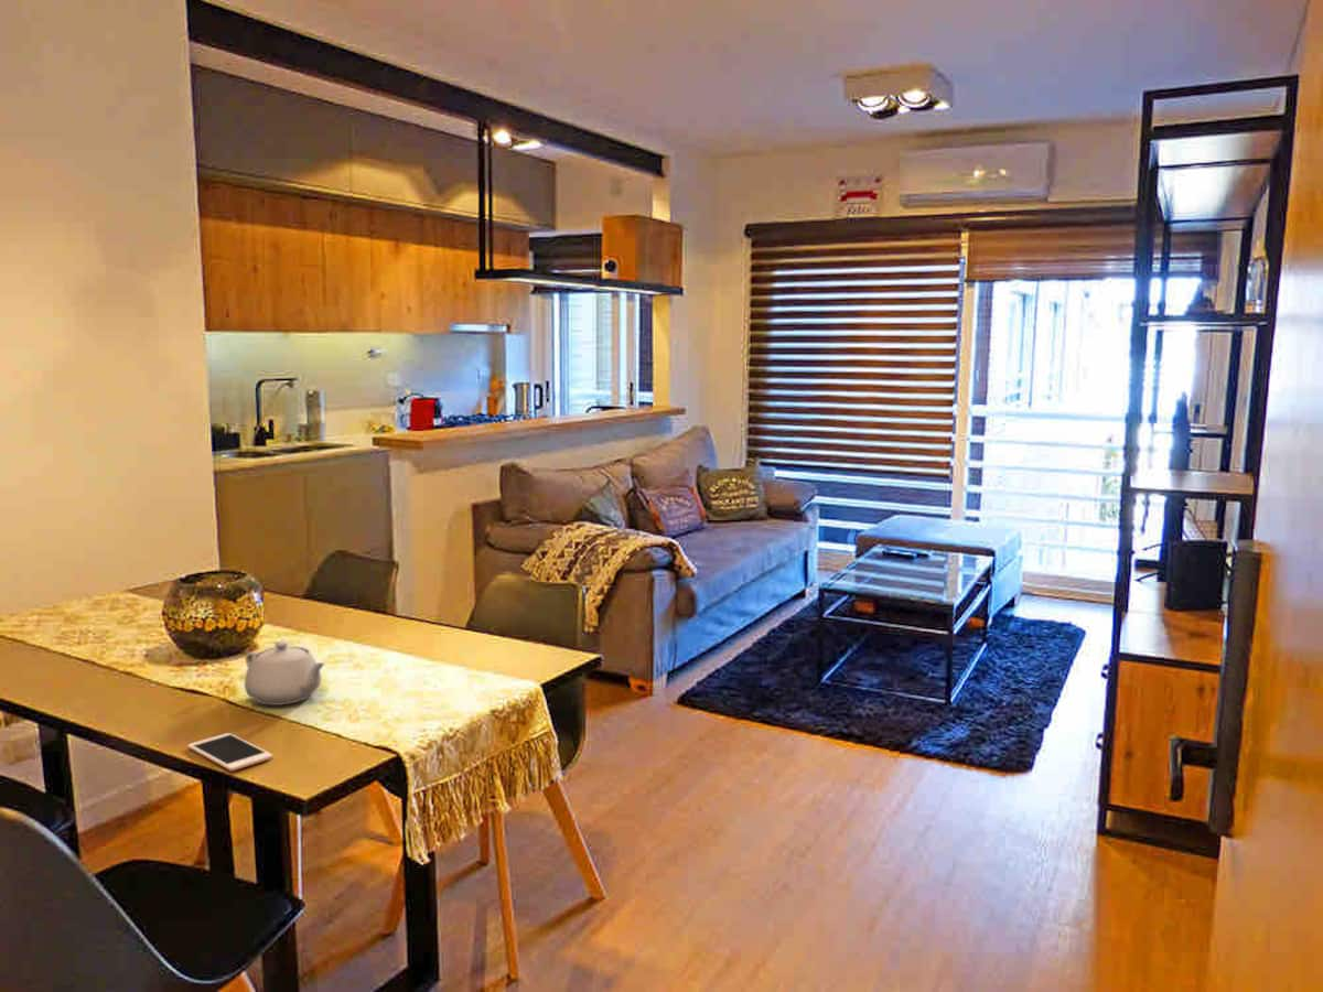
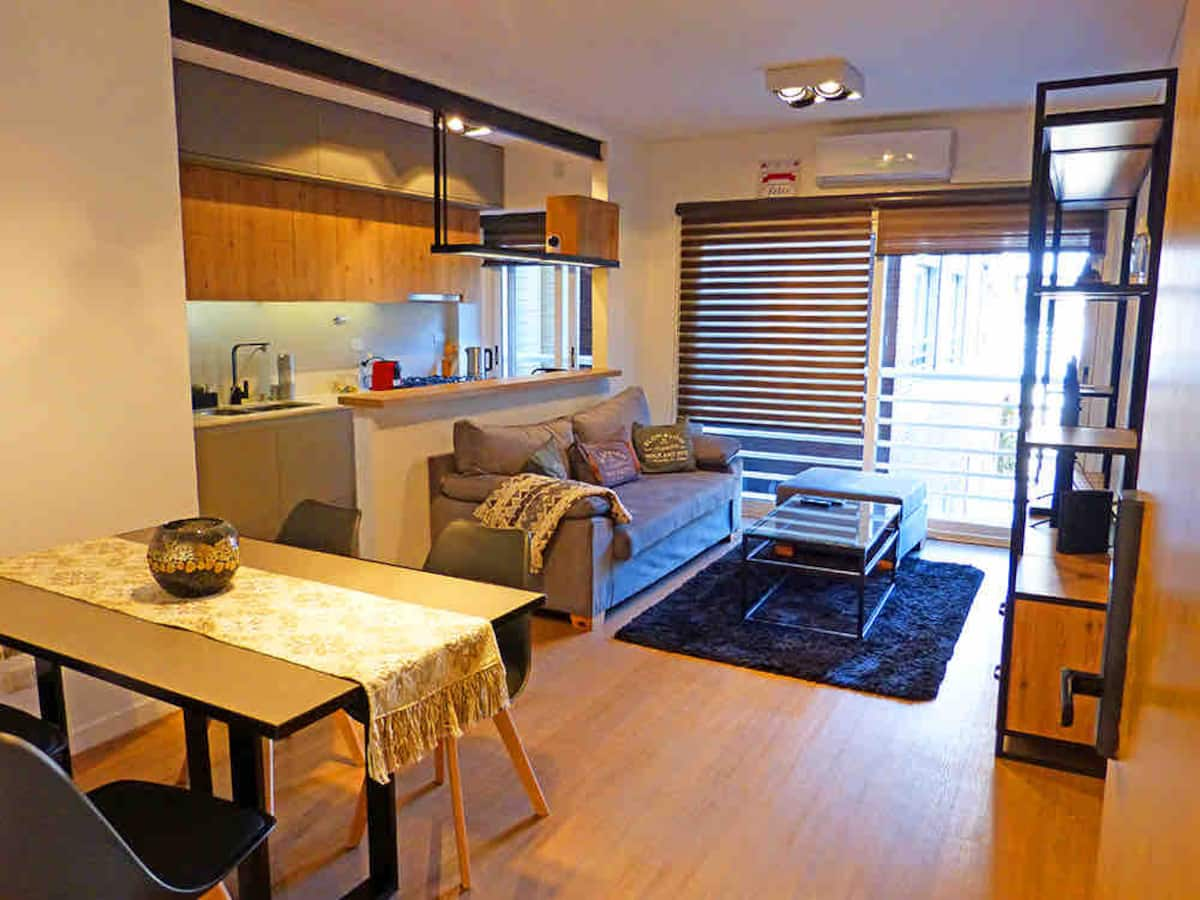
- cell phone (229, 751)
- teapot (286, 670)
